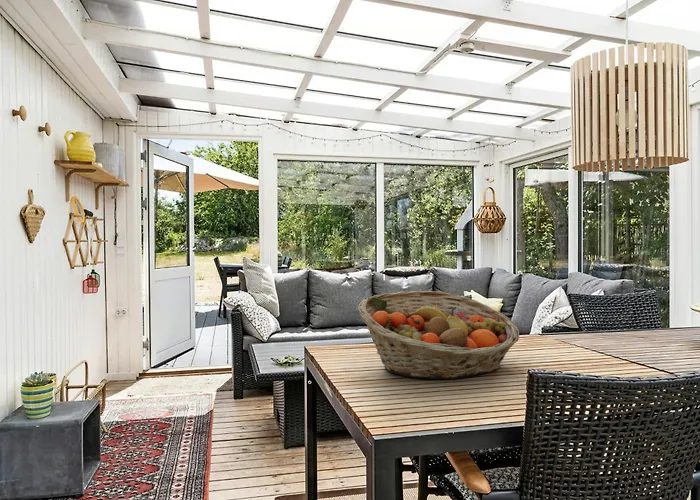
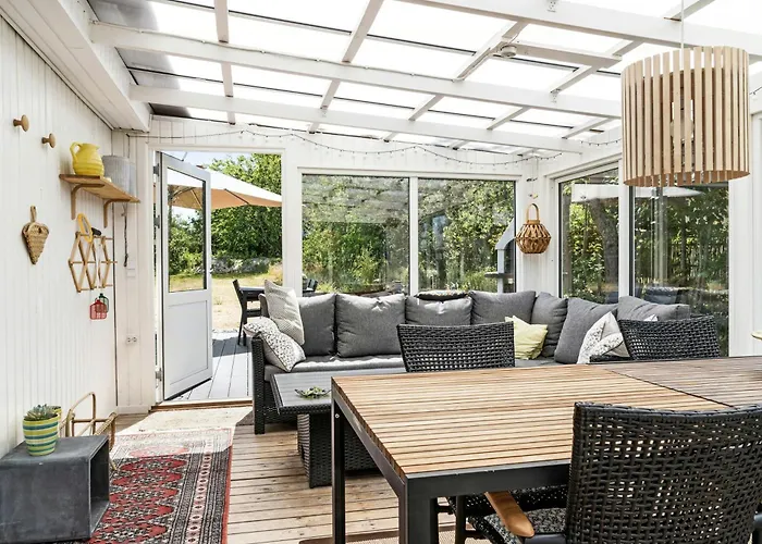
- fruit basket (438, 330)
